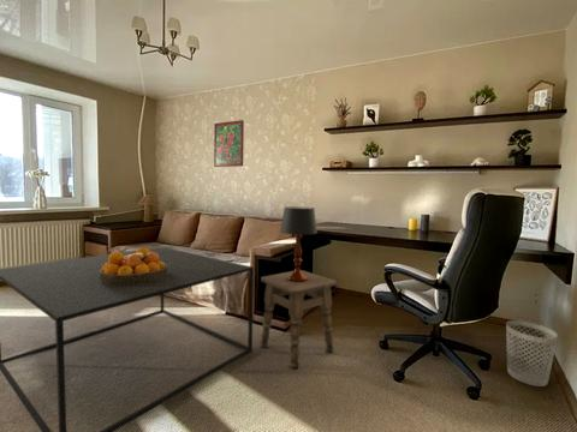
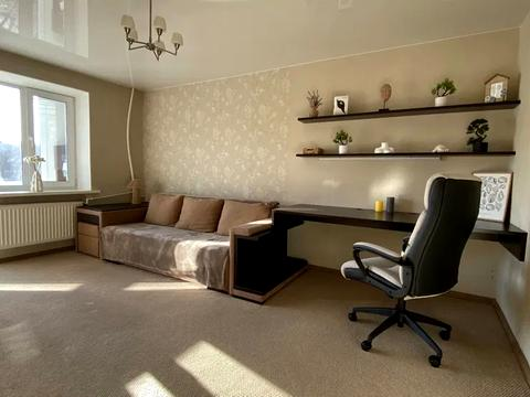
- coffee table (133, 318)
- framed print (228, 144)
- wastebasket (529, 353)
- side table (297, 314)
- table lamp (298, 242)
- fruit bowl (135, 263)
